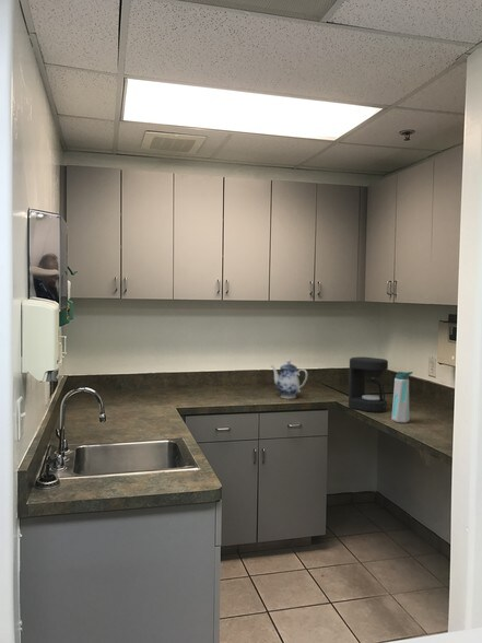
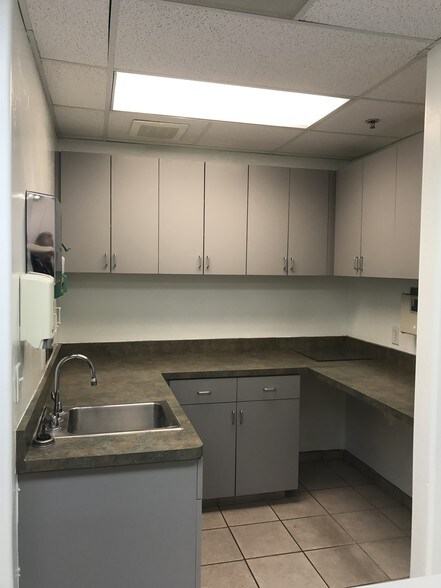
- water bottle (402, 396)
- teapot (287, 377)
- coffee maker (368, 382)
